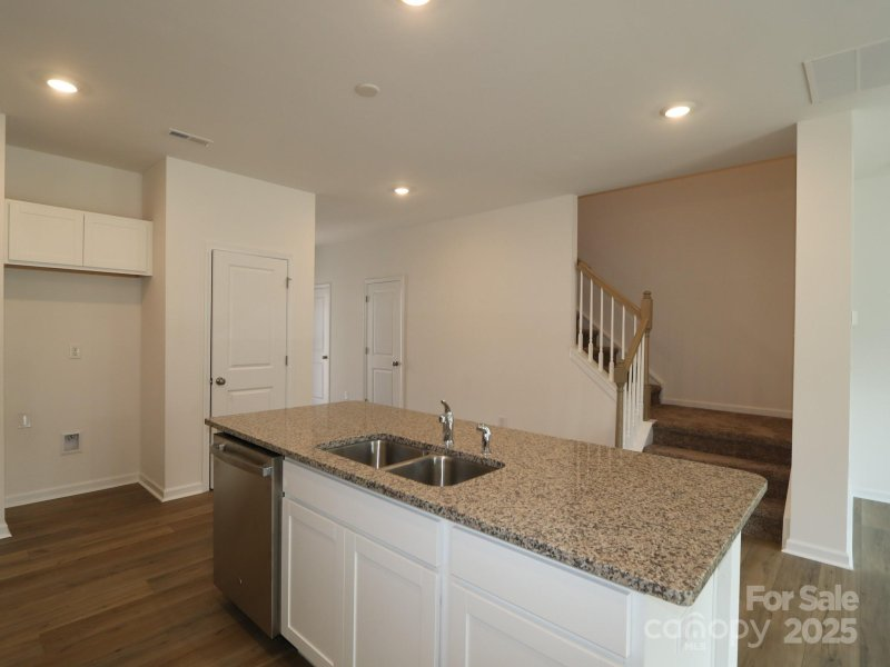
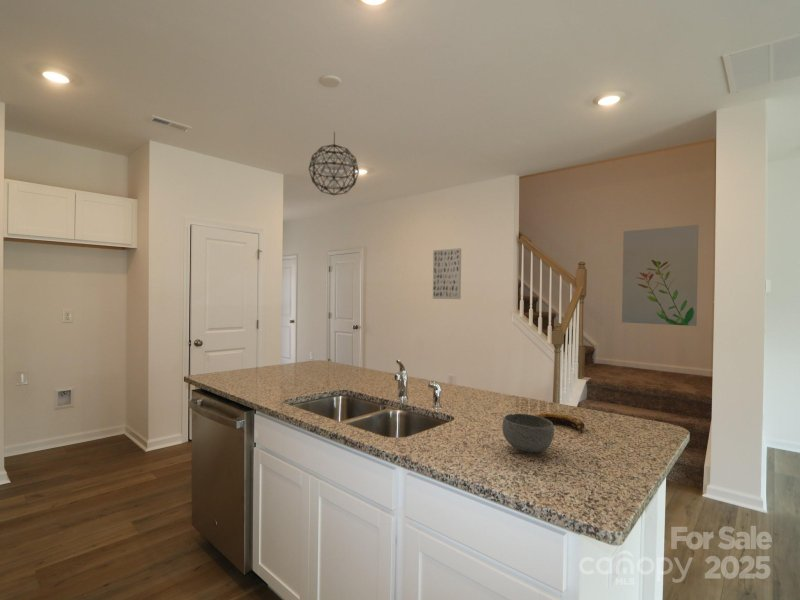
+ wall art (658, 276)
+ banana (559, 421)
+ wall art (446, 274)
+ bowl (527, 434)
+ pendant light (334, 163)
